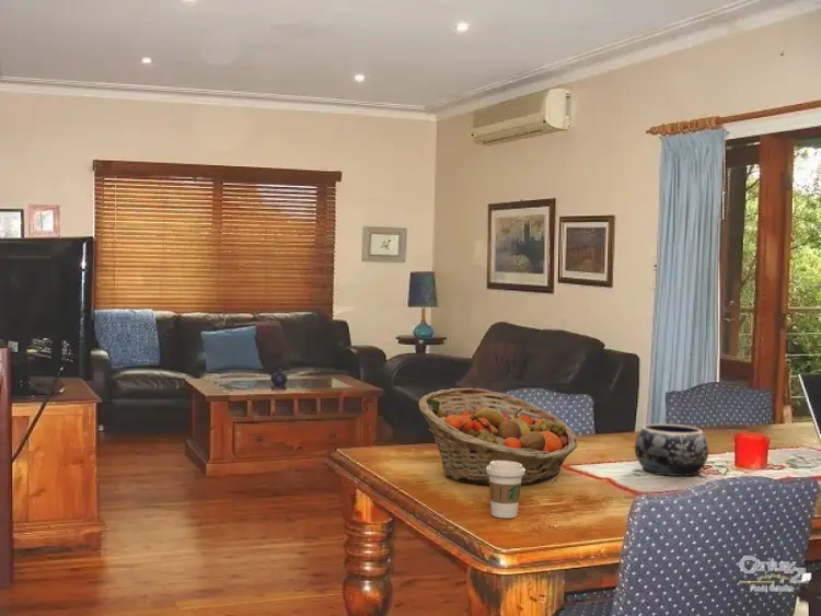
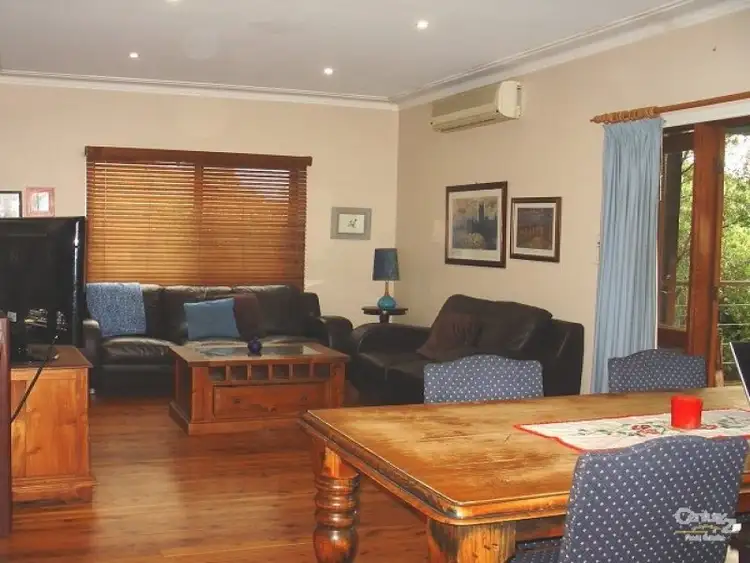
- coffee cup (505, 488)
- decorative bowl (671, 449)
- fruit basket (497, 433)
